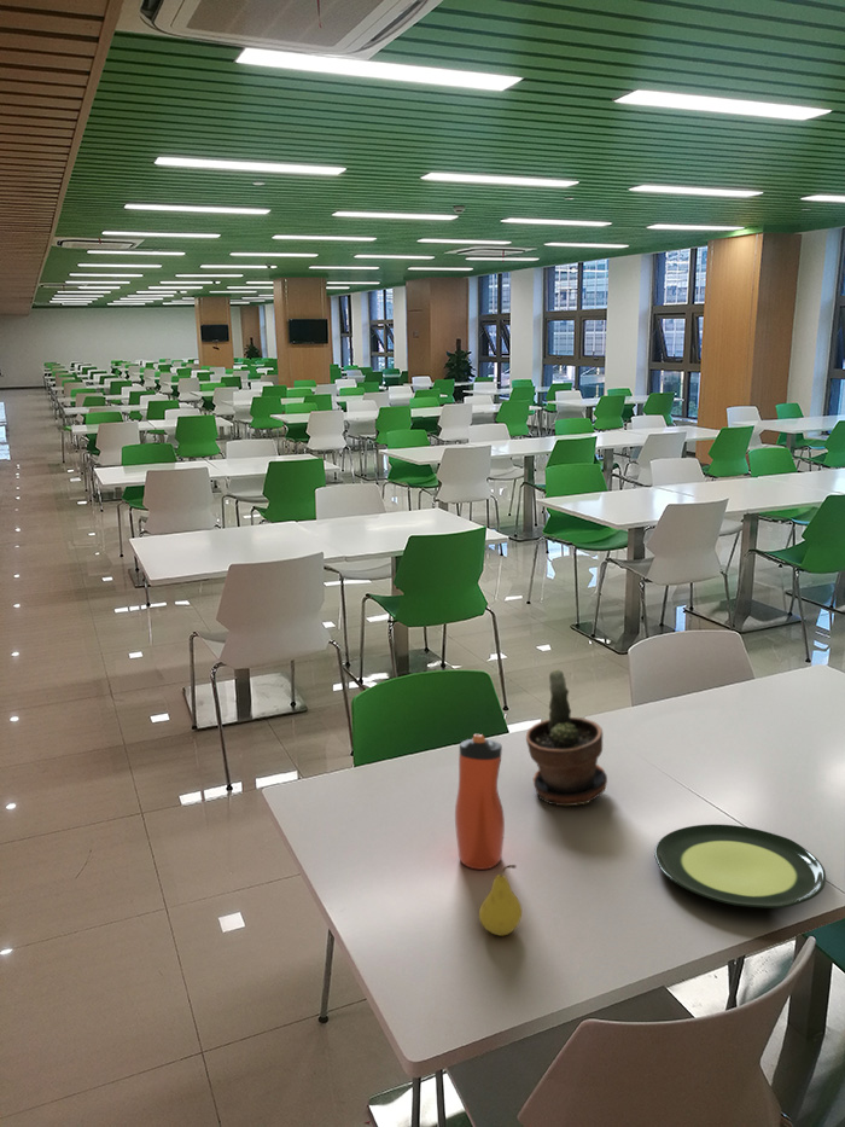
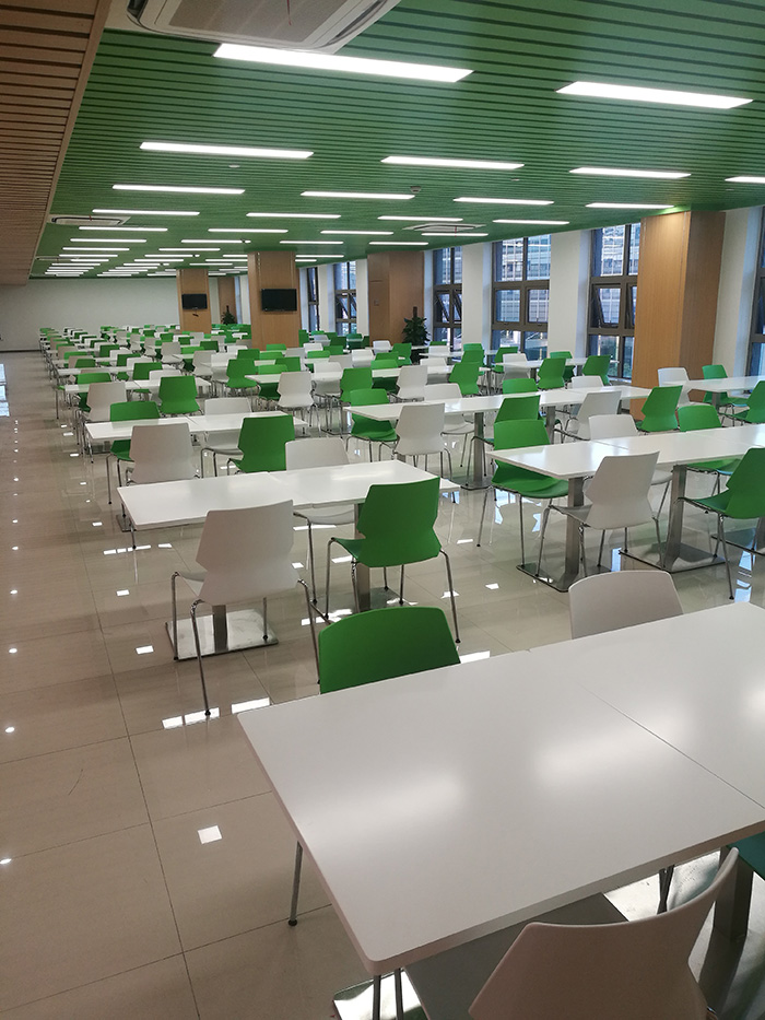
- plate (738, 864)
- potted plant (566, 737)
- fruit (500, 895)
- water bottle (479, 796)
